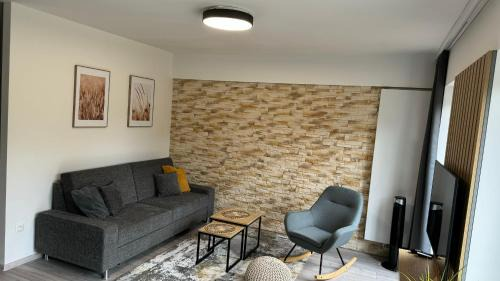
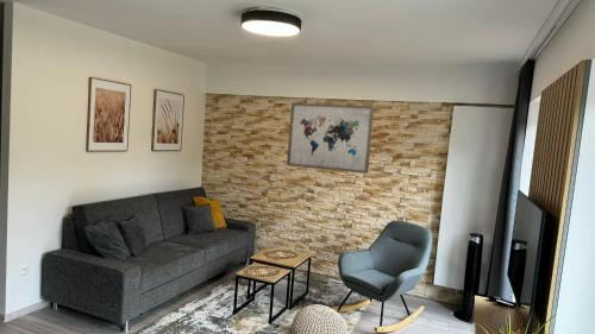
+ wall art (328, 137)
